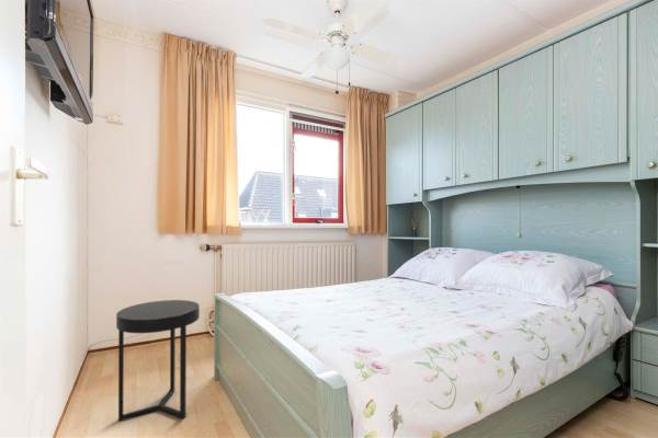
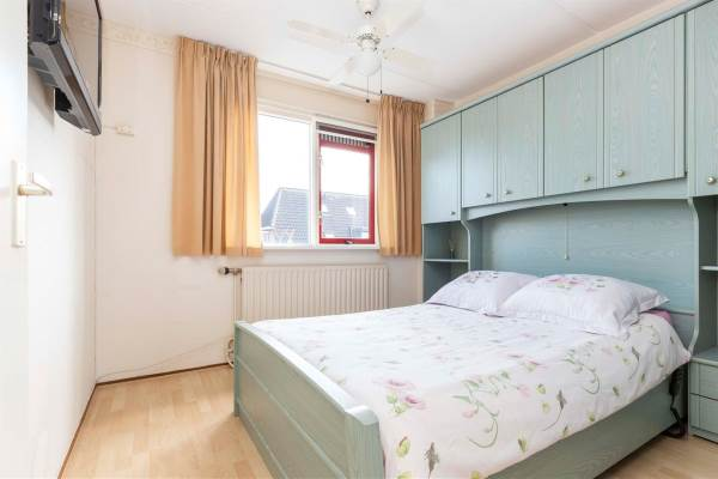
- side table (170, 358)
